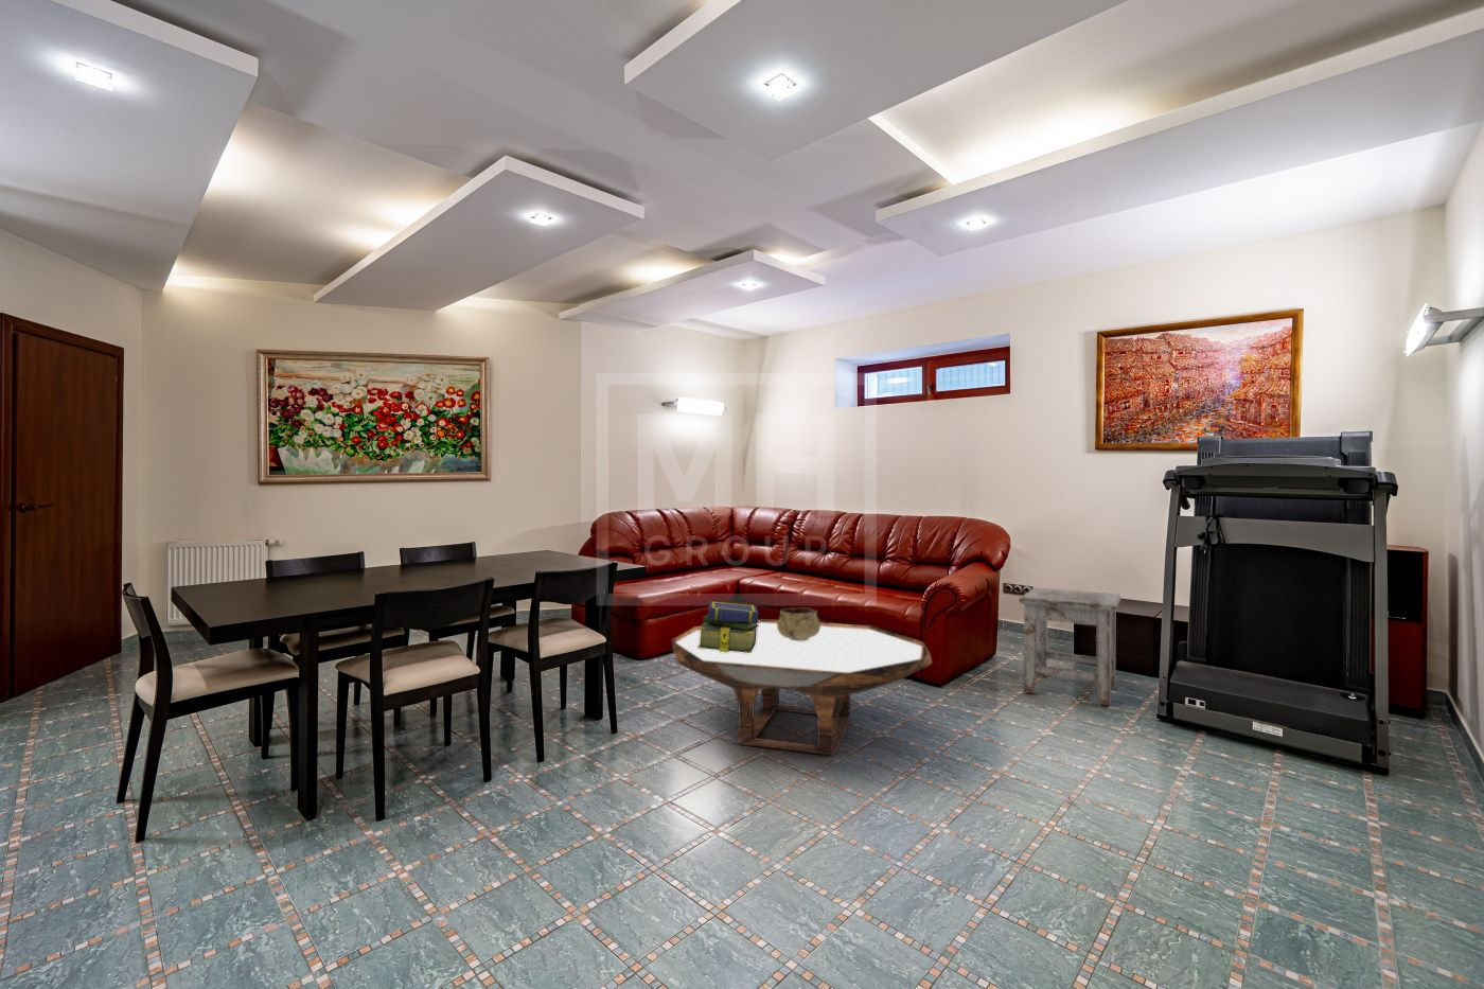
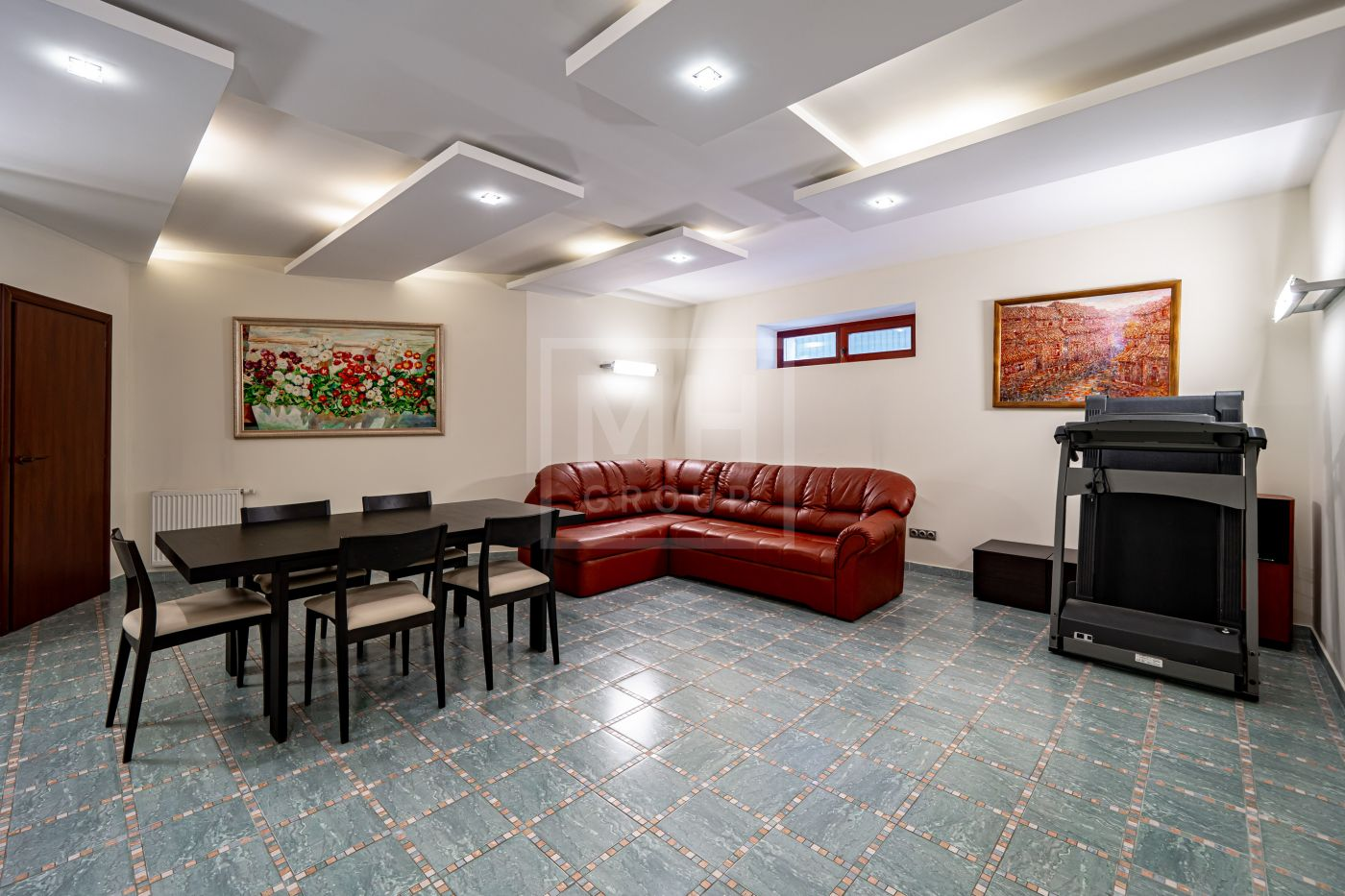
- stool (1066, 653)
- coffee table (796, 684)
- decorative bowl (798, 625)
- stack of books (730, 625)
